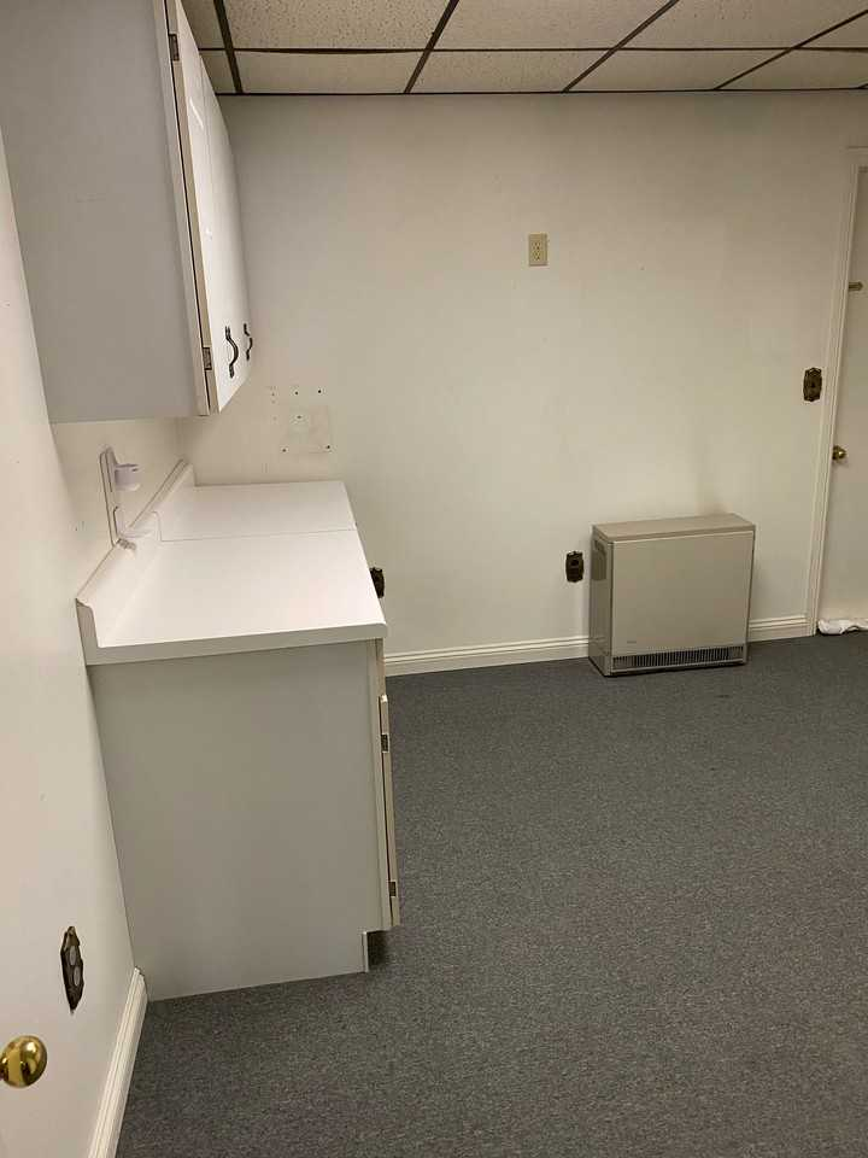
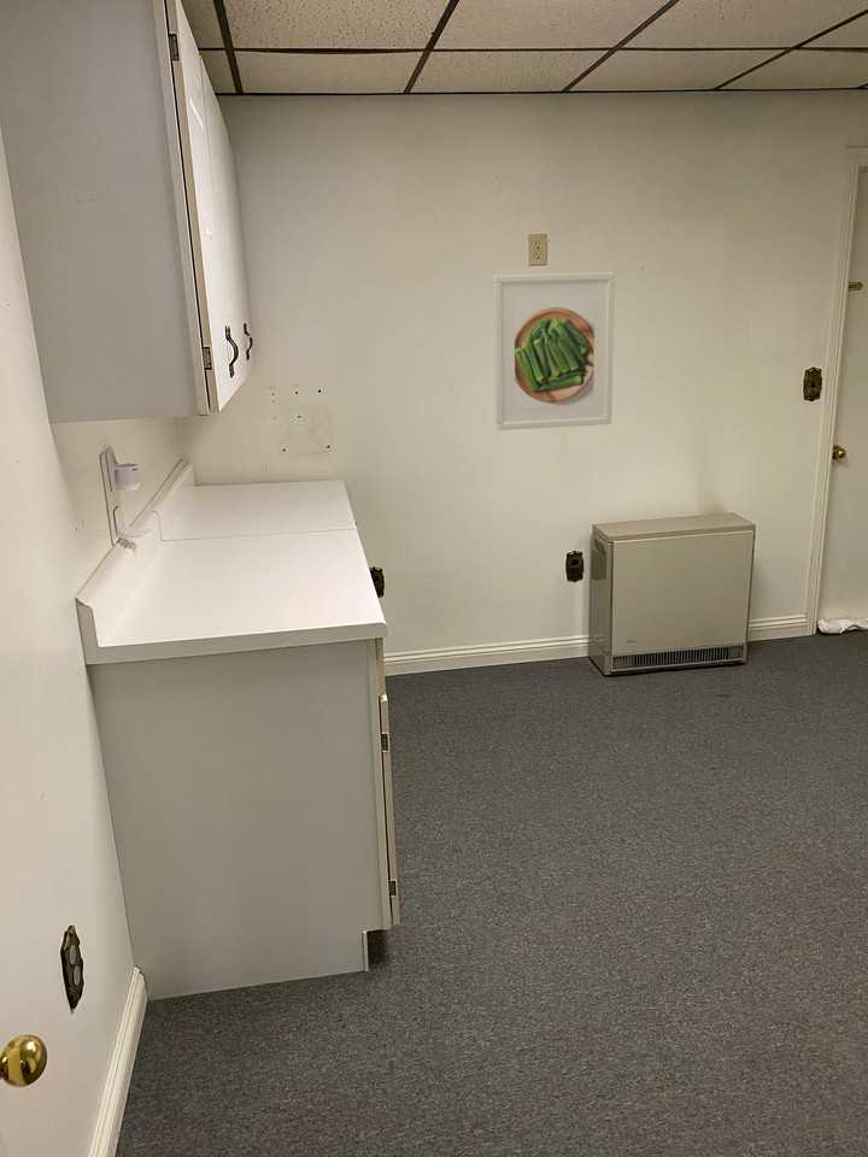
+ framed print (553, 352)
